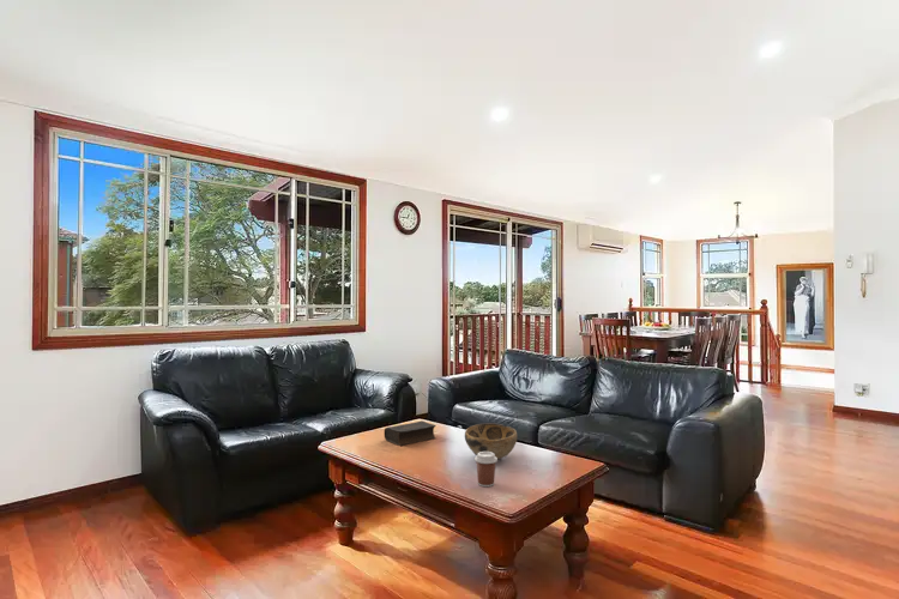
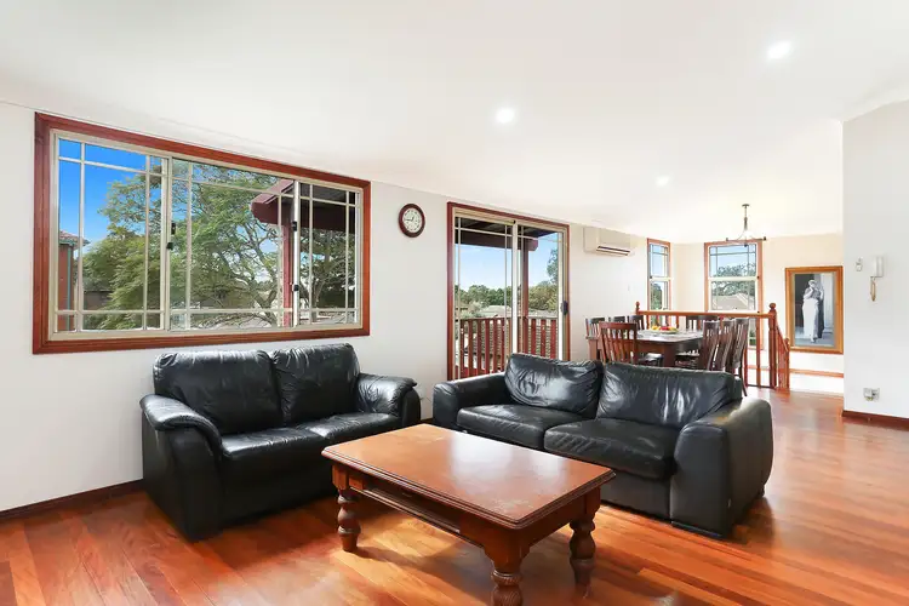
- book (410, 431)
- decorative bowl (490, 443)
- coffee cup (485, 468)
